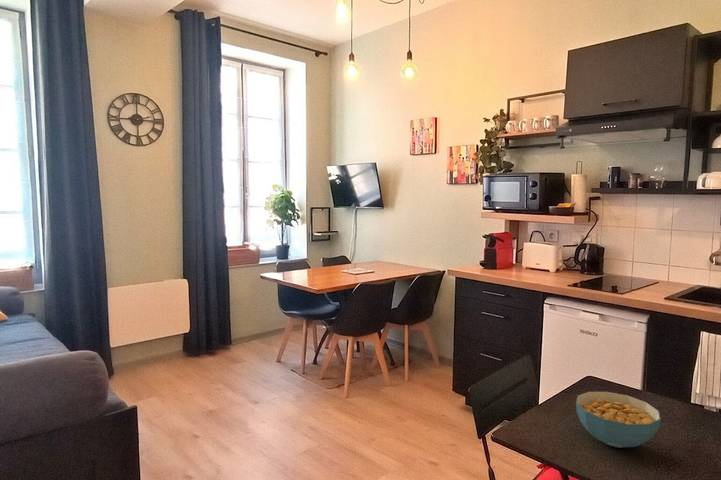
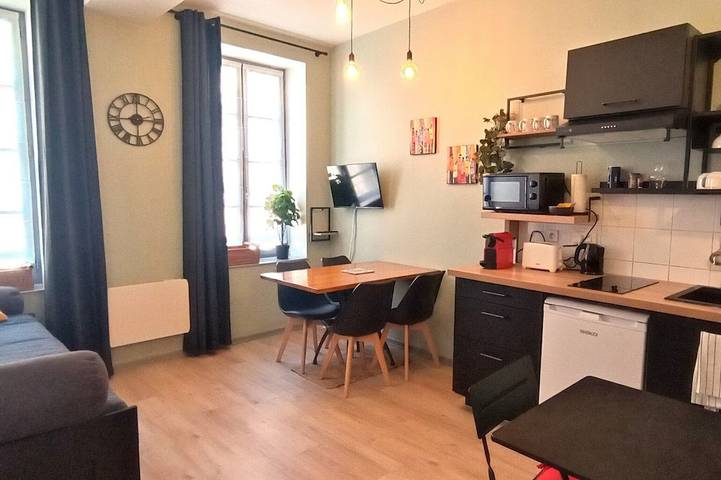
- cereal bowl (615, 424)
